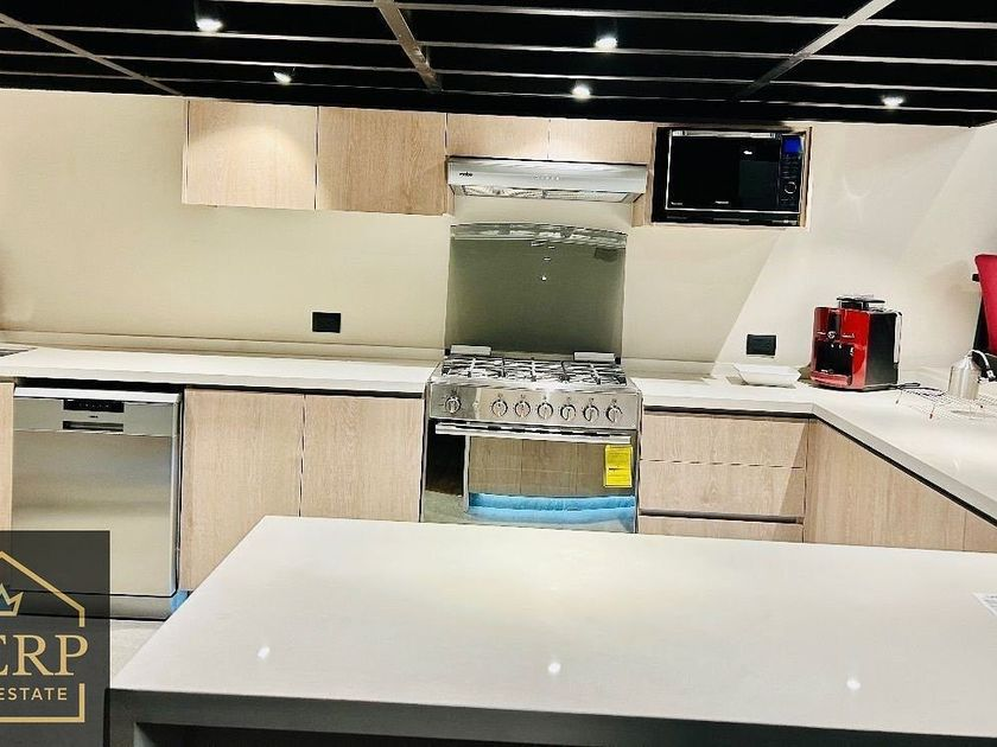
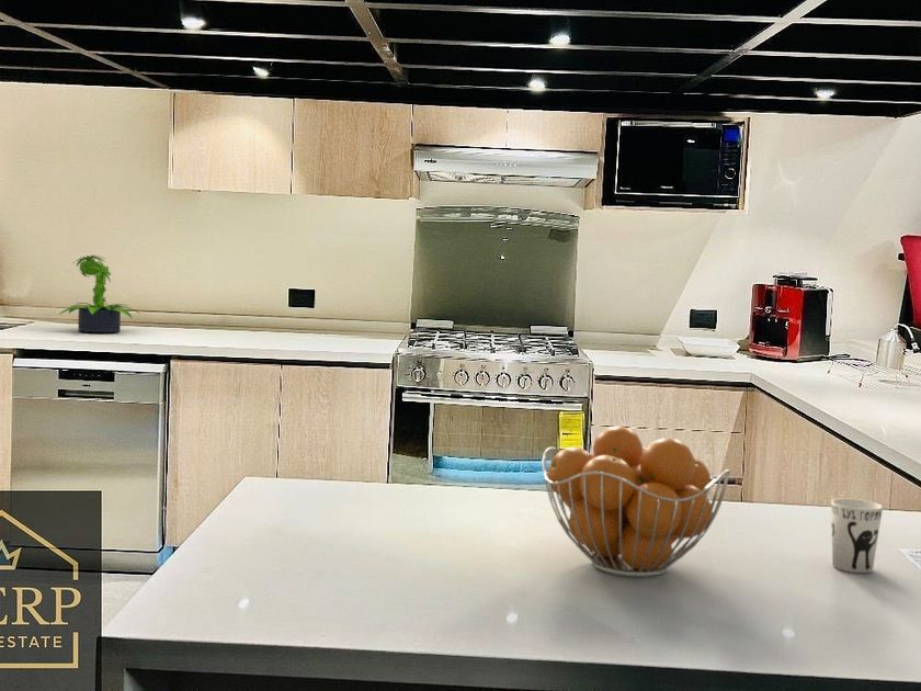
+ fruit basket (632, 498)
+ cup (854, 535)
+ potted plant (101, 293)
